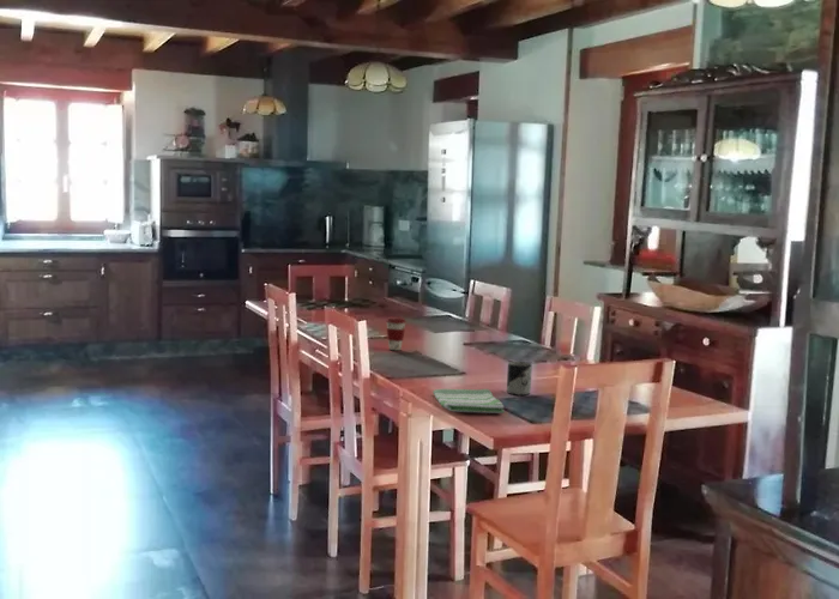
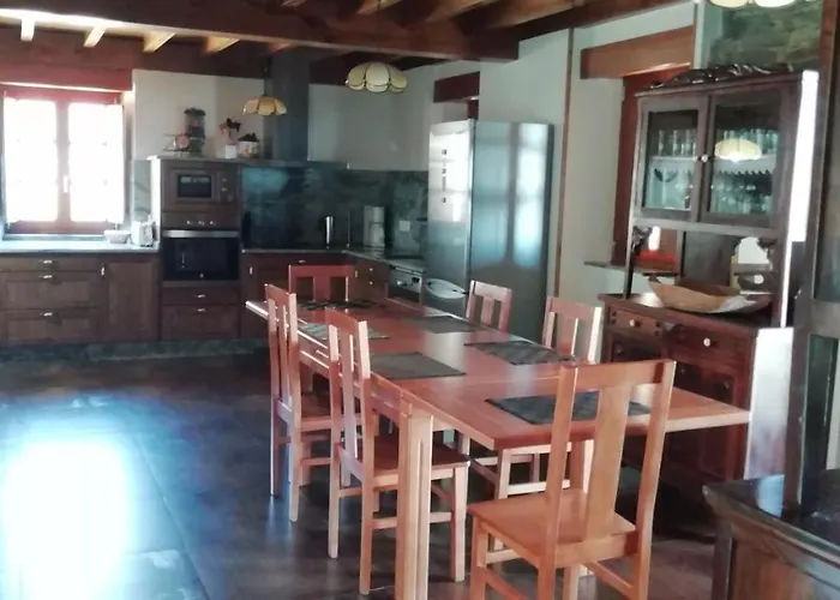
- coffee cup (396, 333)
- cup (520, 379)
- dish towel (467, 399)
